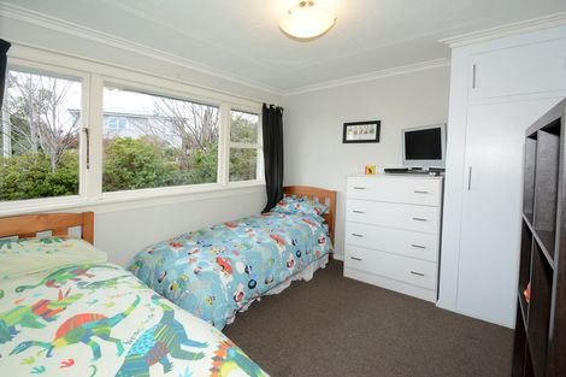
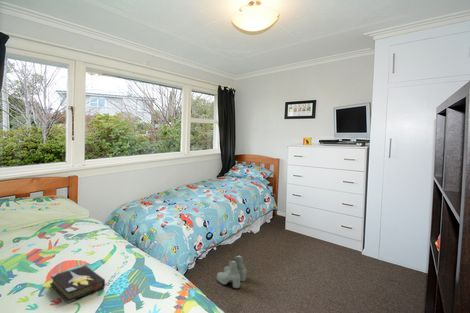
+ boots (231, 268)
+ hardback book (77, 281)
